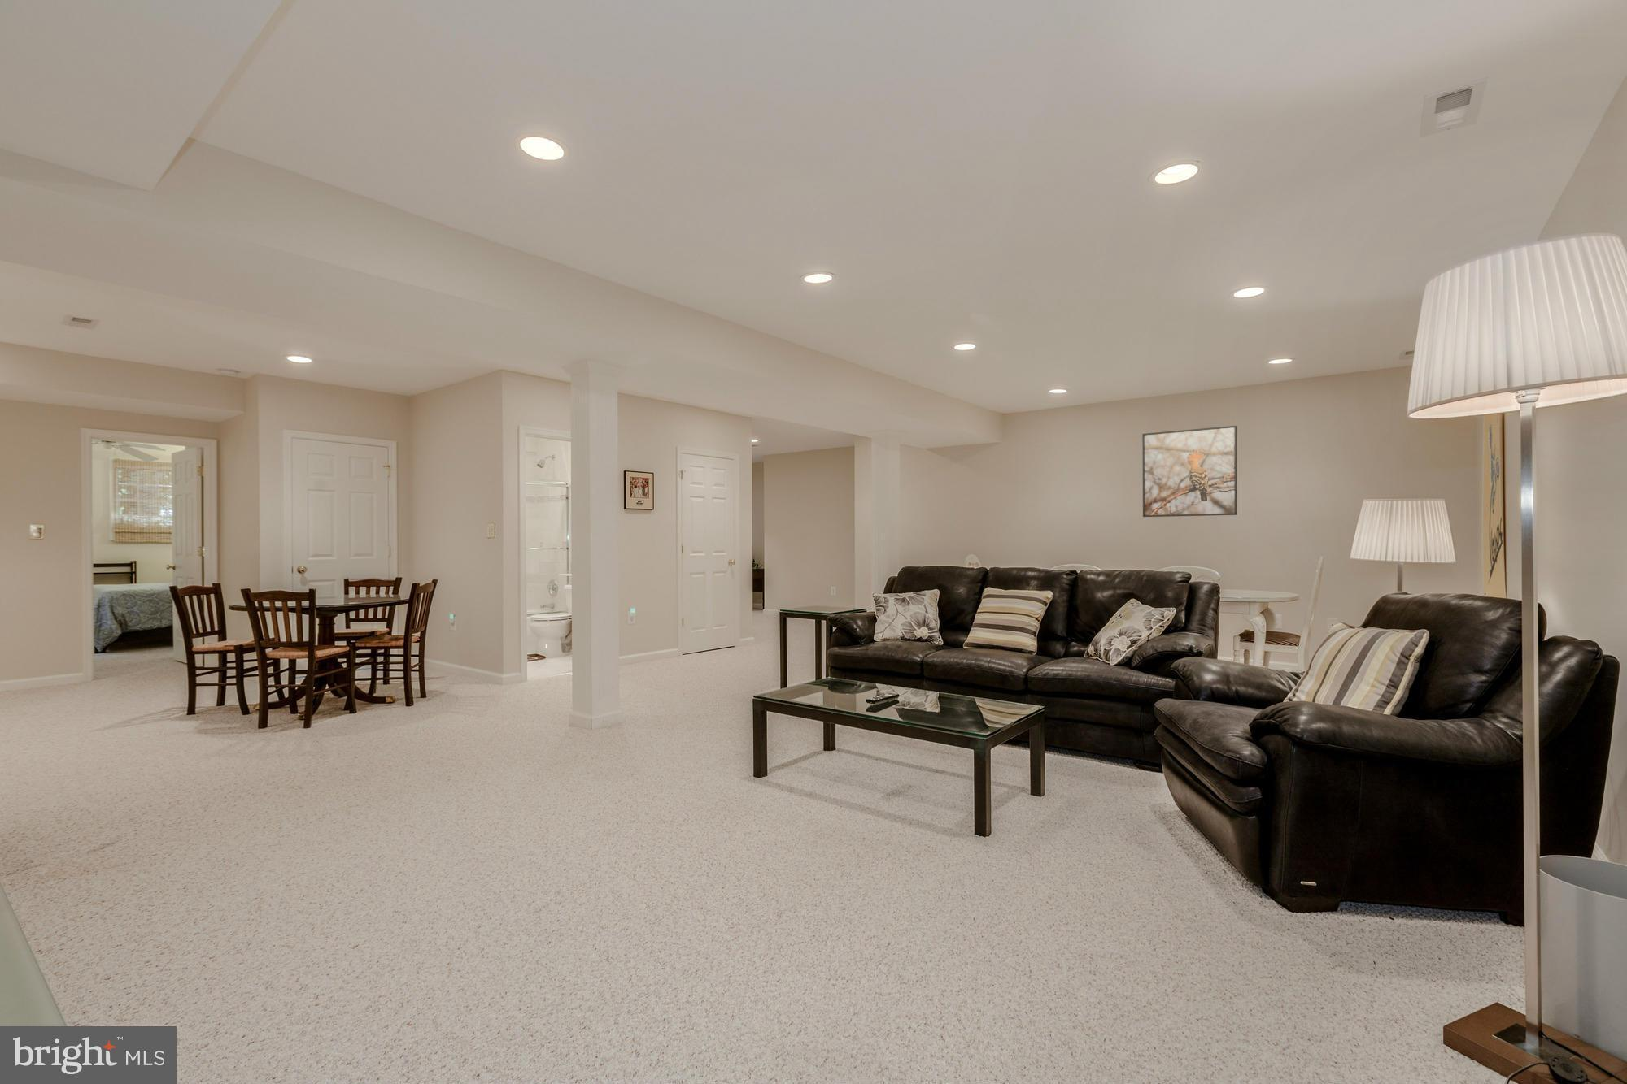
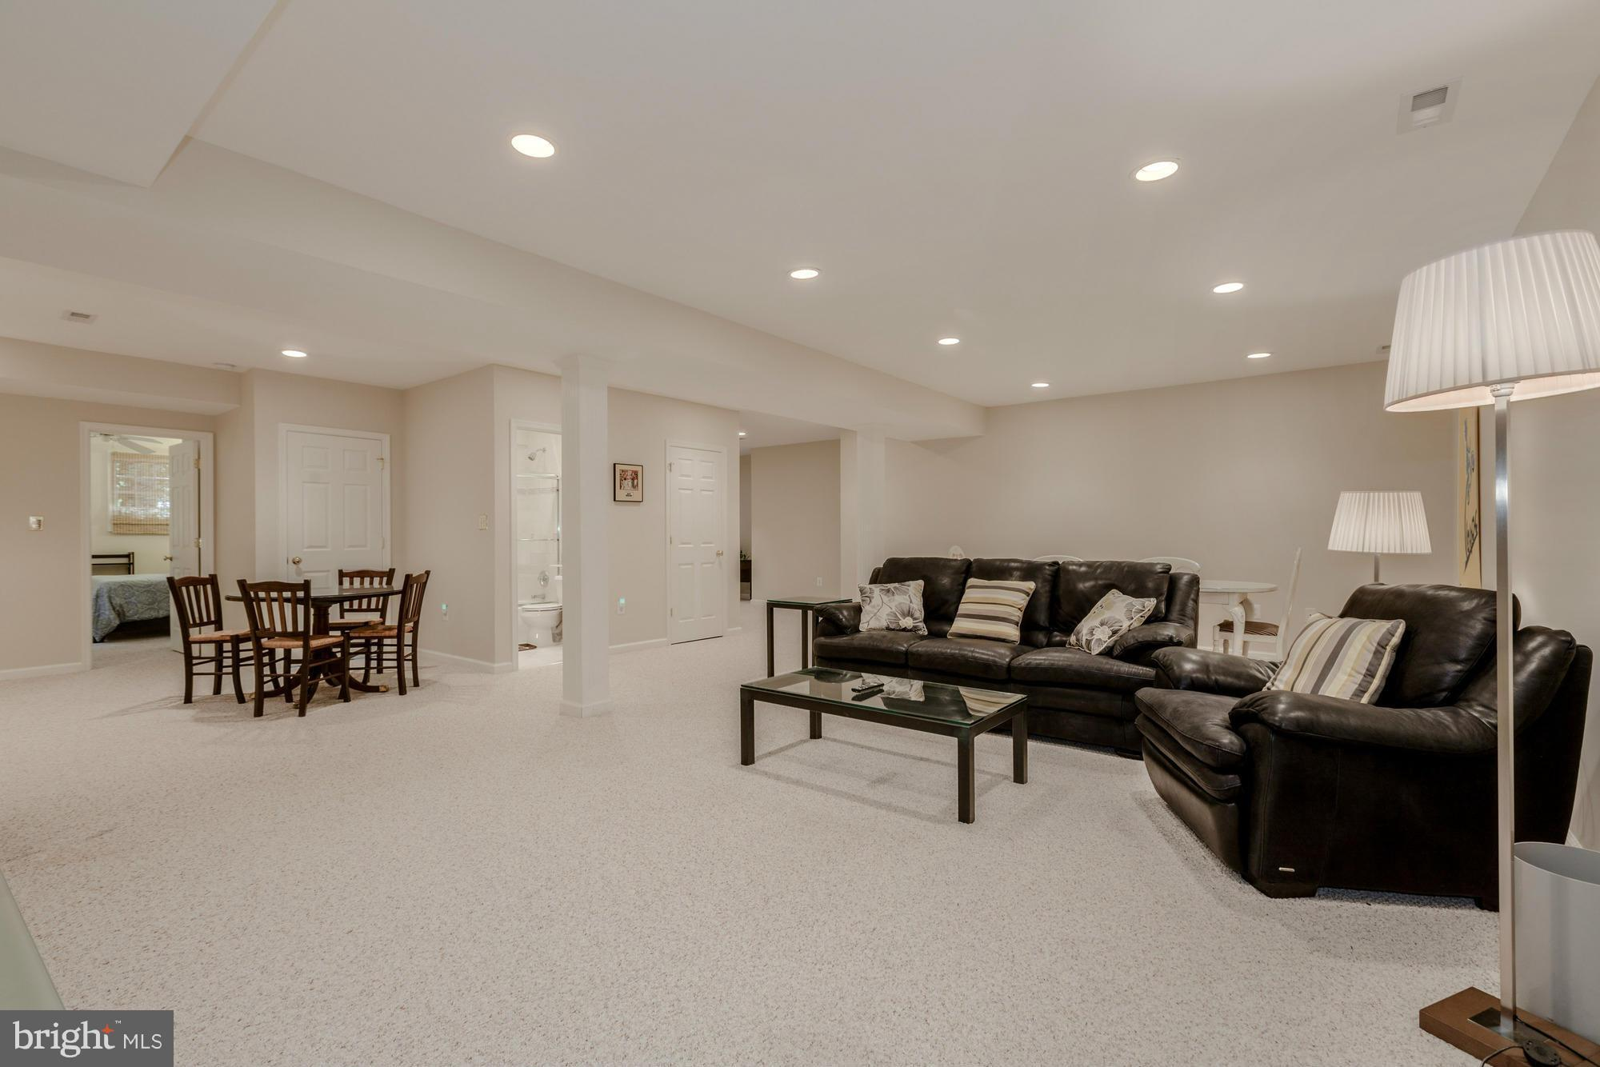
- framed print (1188, 473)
